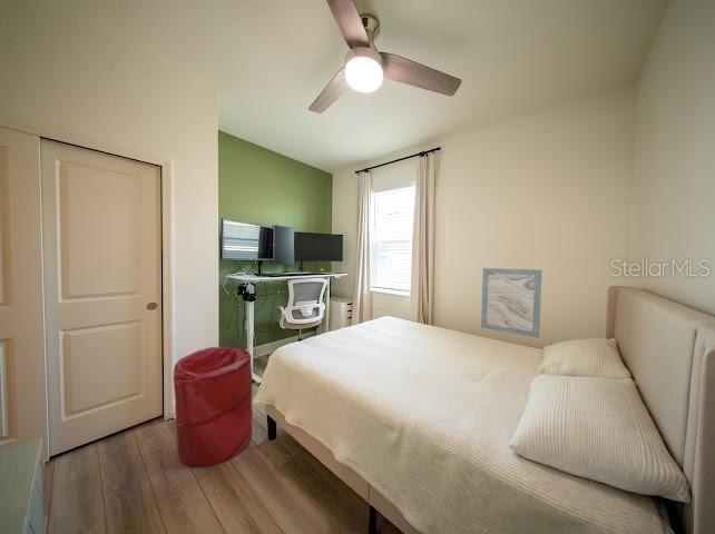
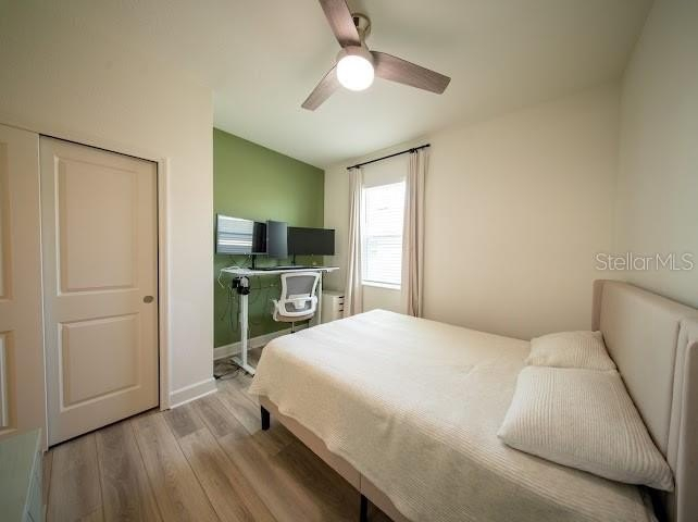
- laundry hamper (215, 399)
- wall art (509, 300)
